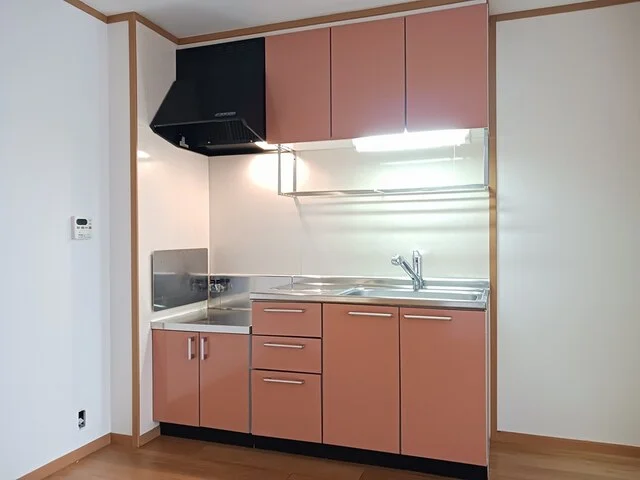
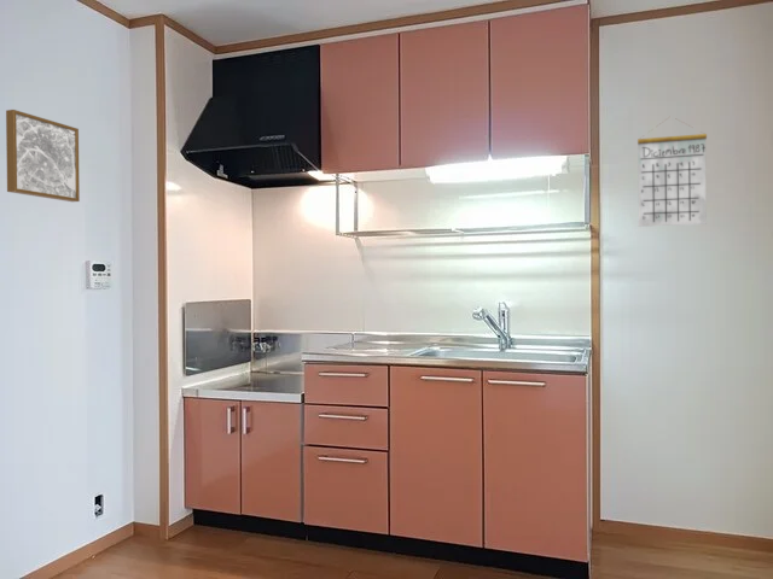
+ wall art (45, 158)
+ calendar (672, 170)
